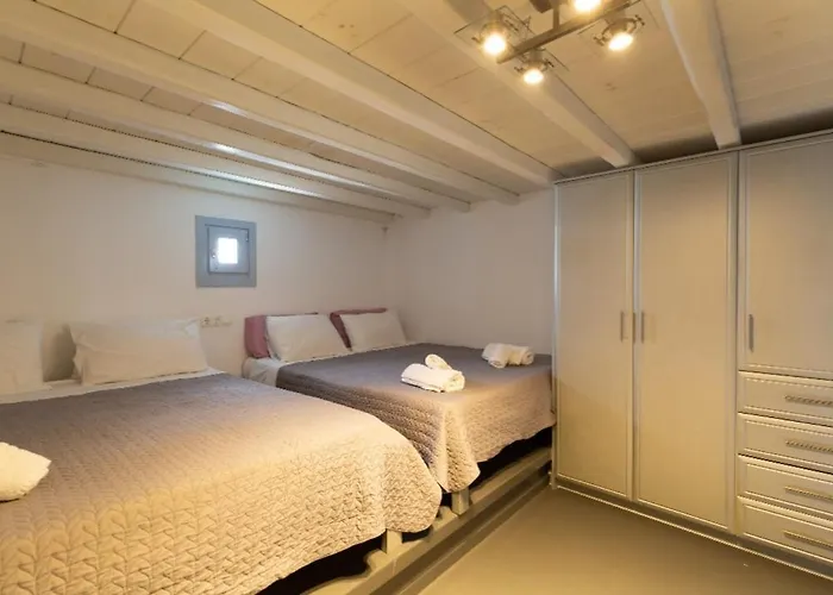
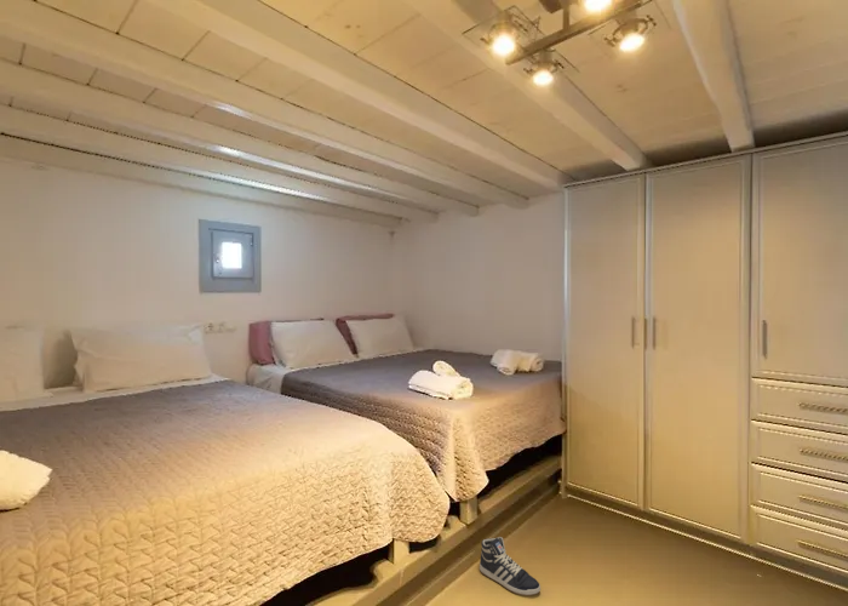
+ sneaker (508, 564)
